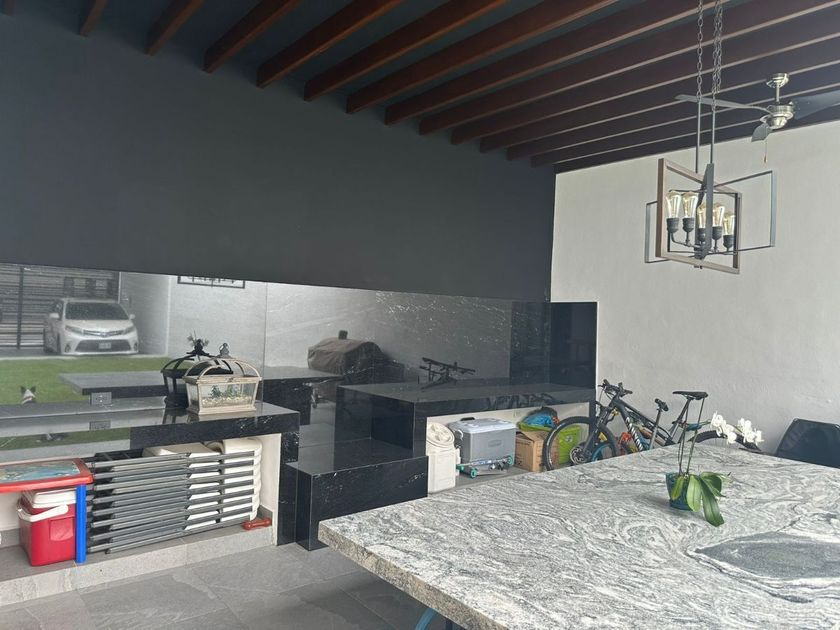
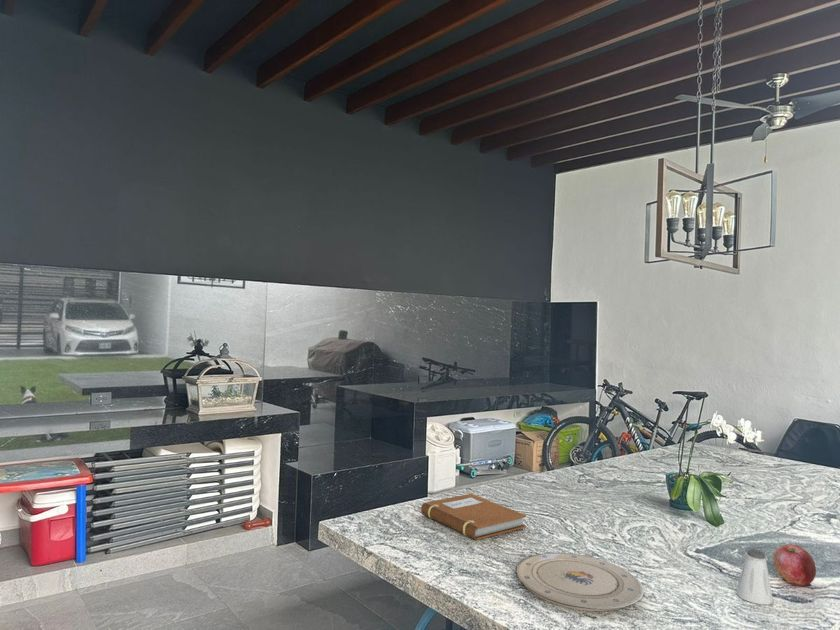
+ saltshaker (755, 574)
+ plate (577, 580)
+ apple (794, 564)
+ notebook (470, 514)
